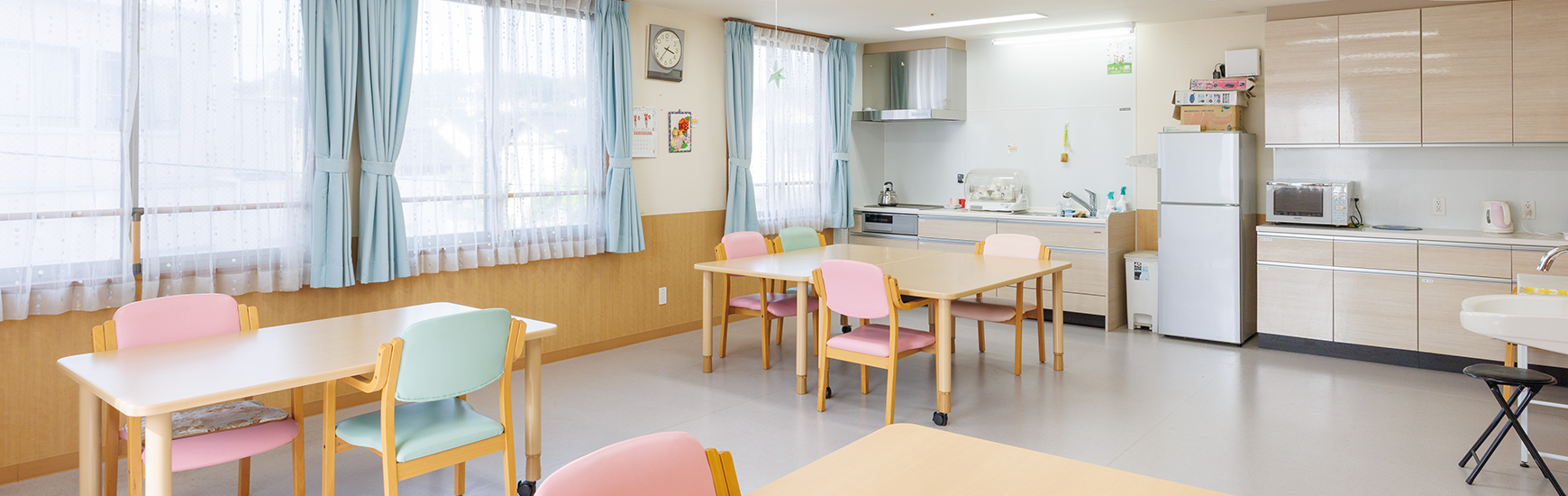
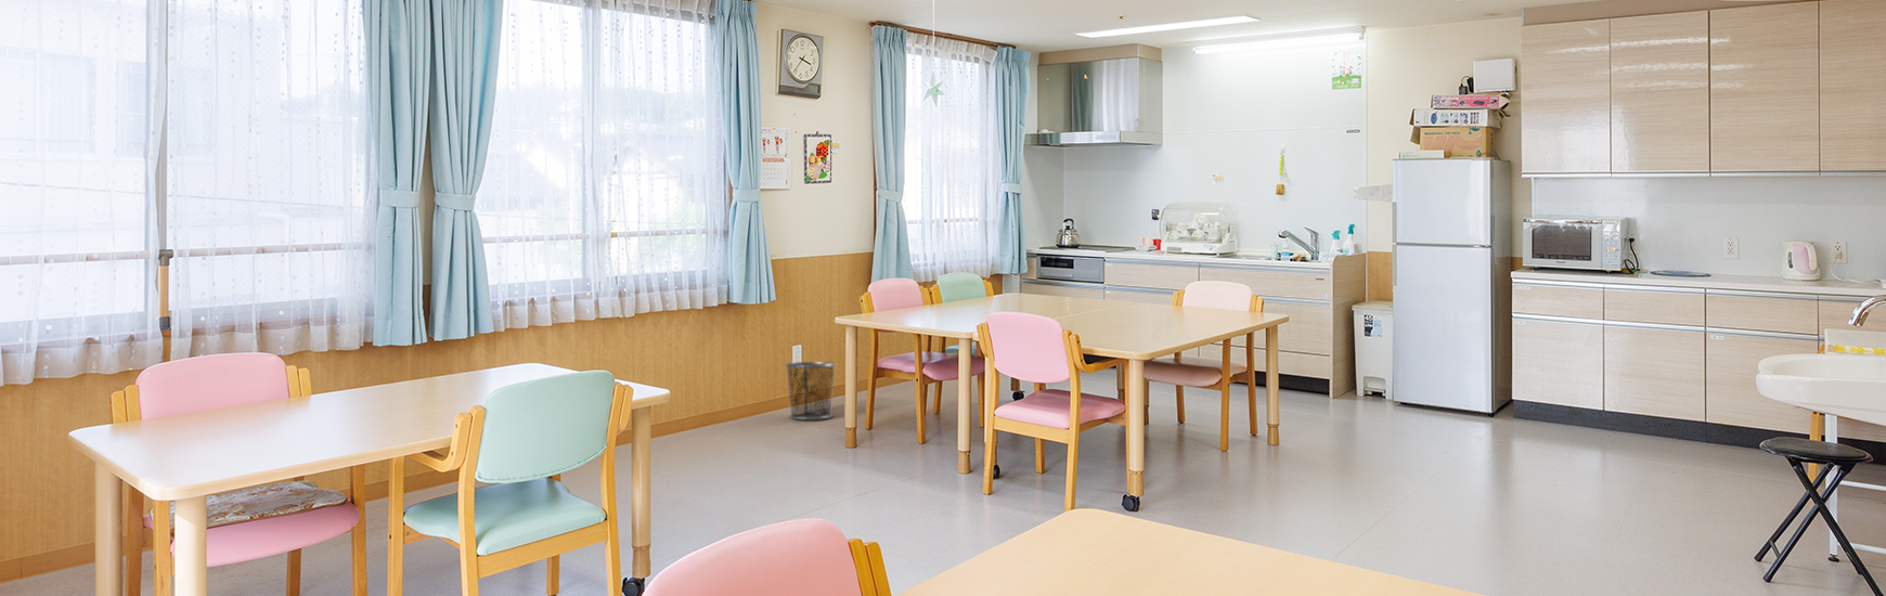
+ waste bin (809, 391)
